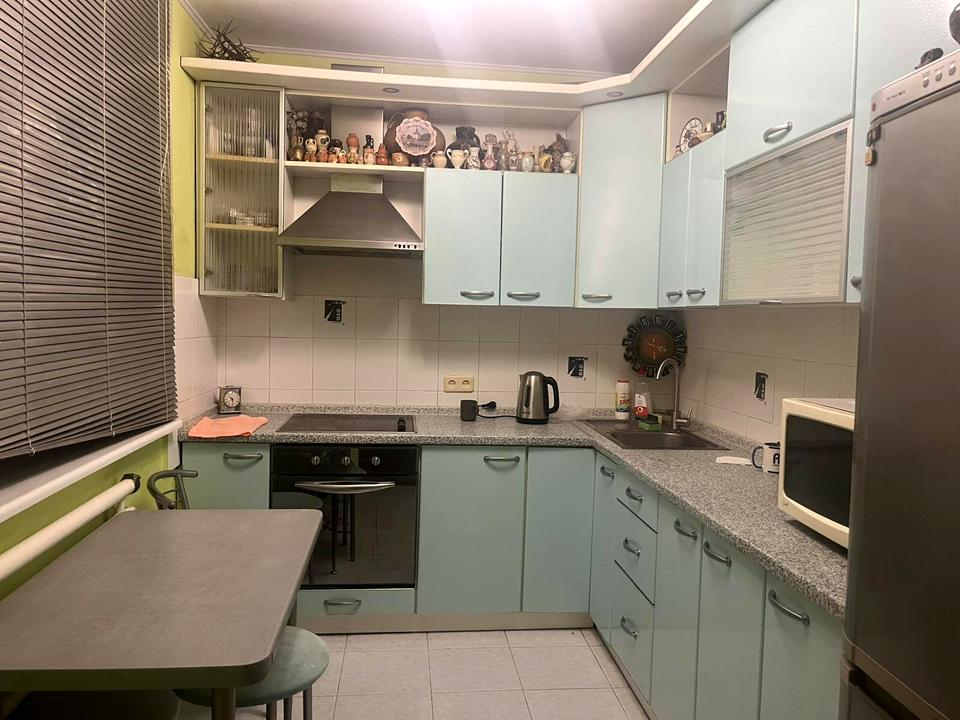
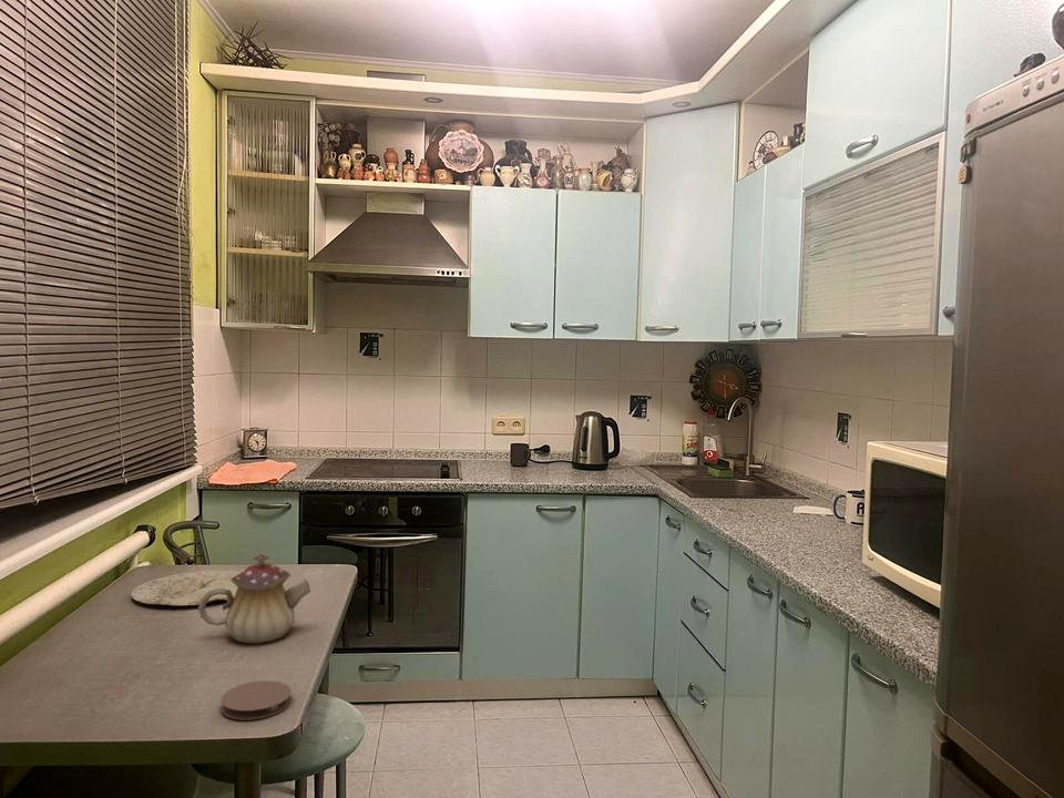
+ teapot (255, 594)
+ coaster (256, 699)
+ plate (198, 585)
